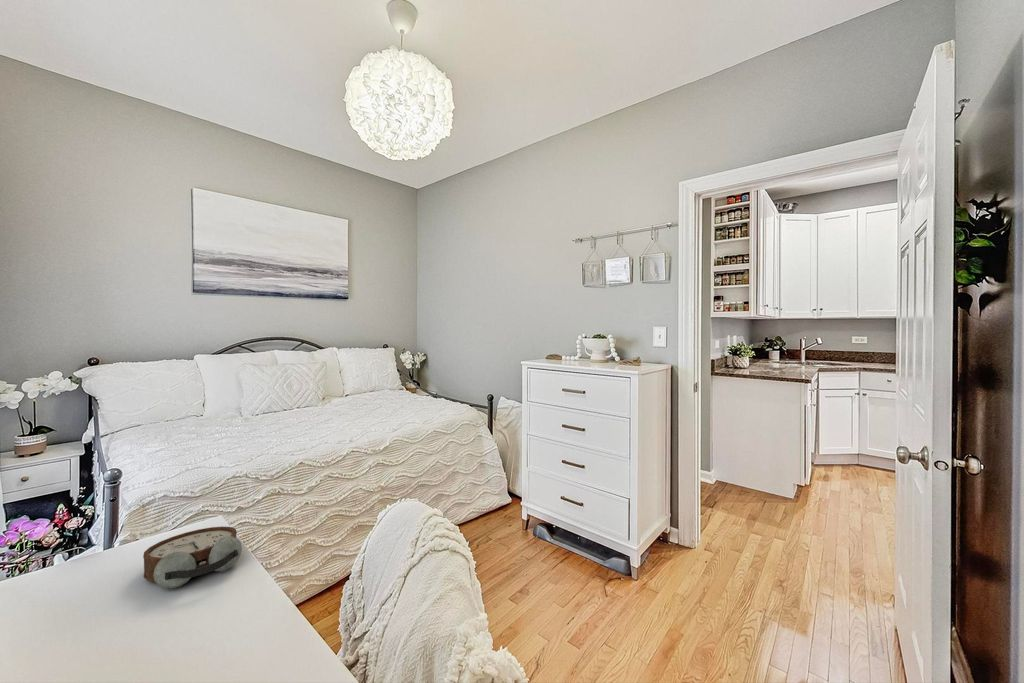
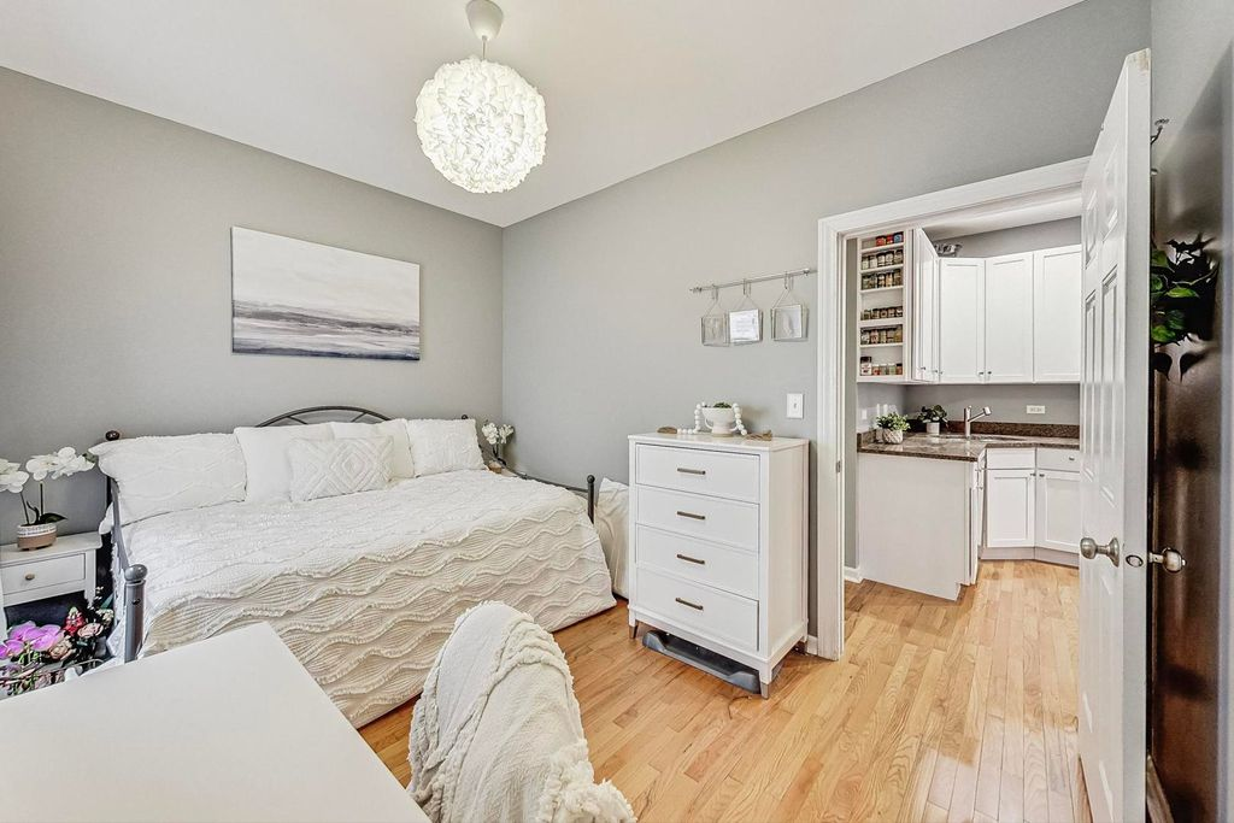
- alarm clock (195, 552)
